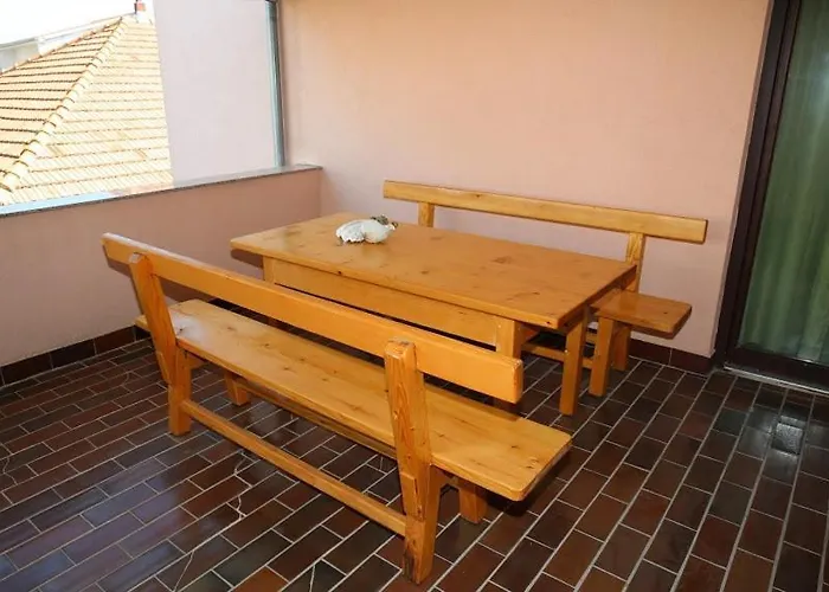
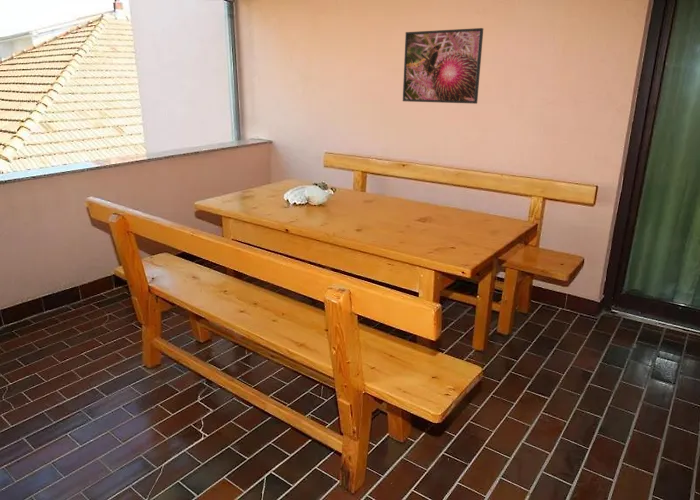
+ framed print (440, 67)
